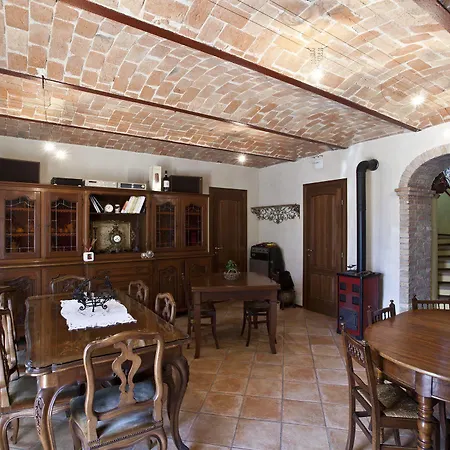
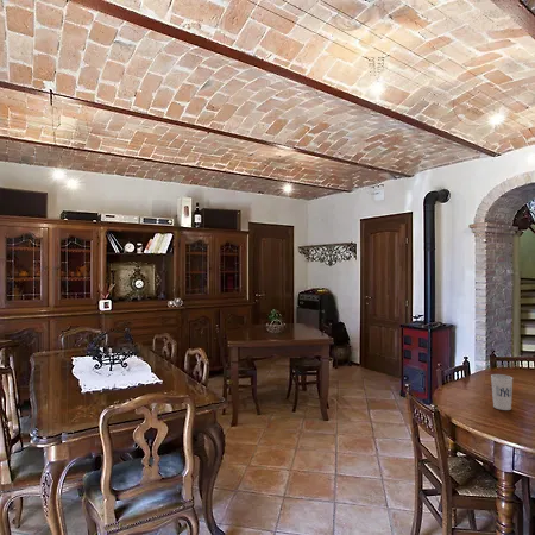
+ cup (502, 392)
